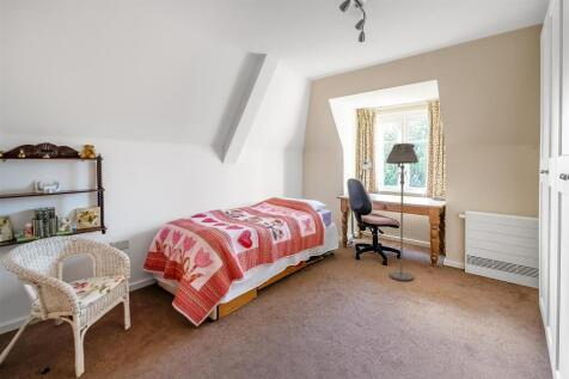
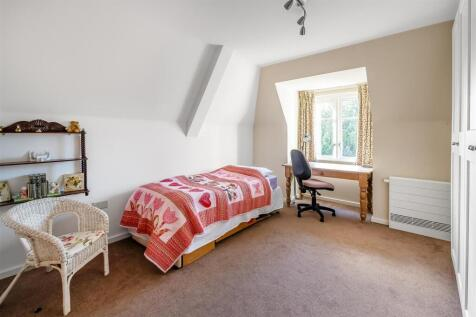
- floor lamp (402, 210)
